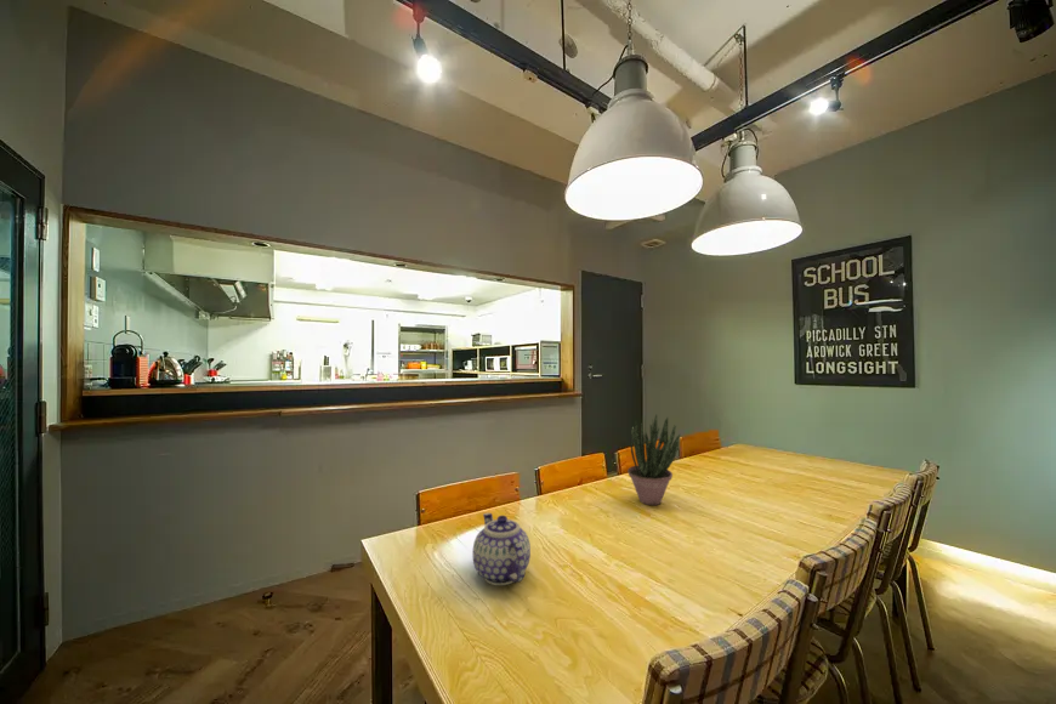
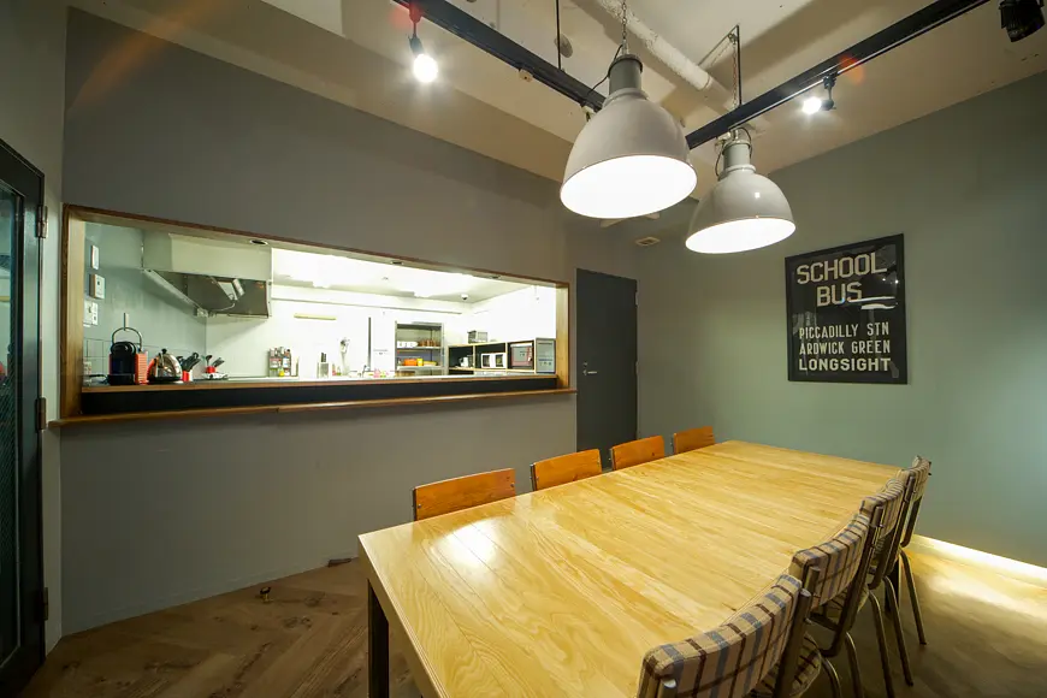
- teapot (501, 544)
- potted plant (654, 458)
